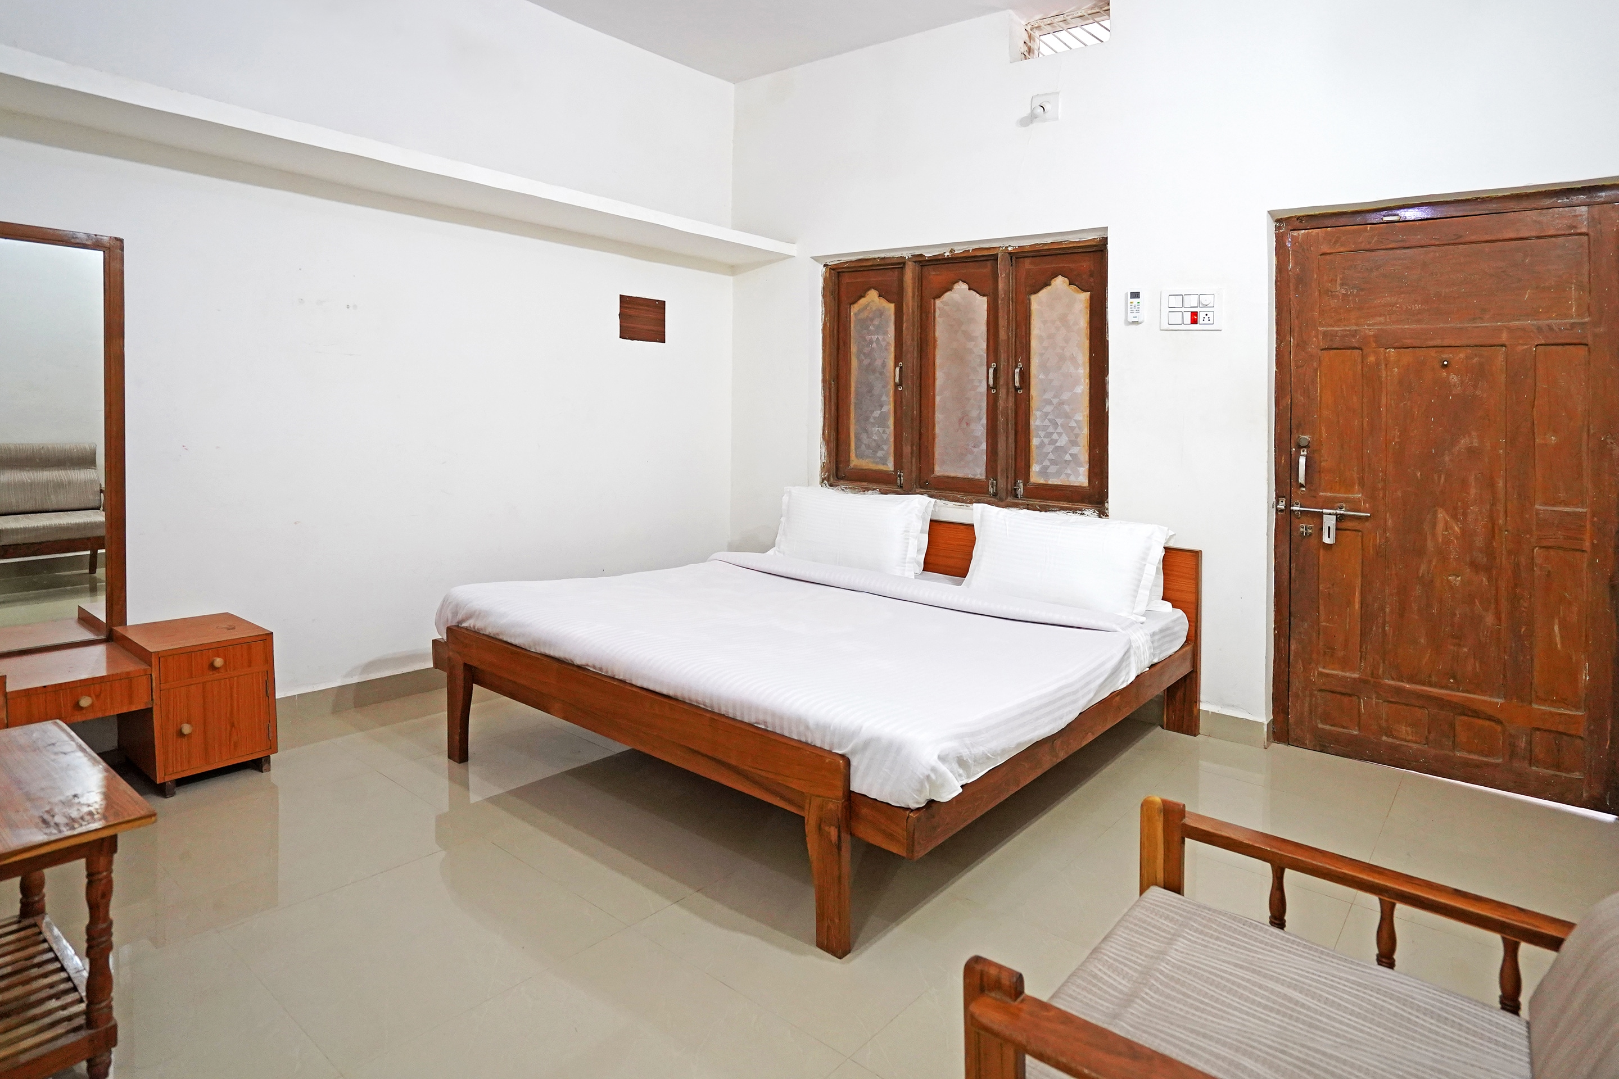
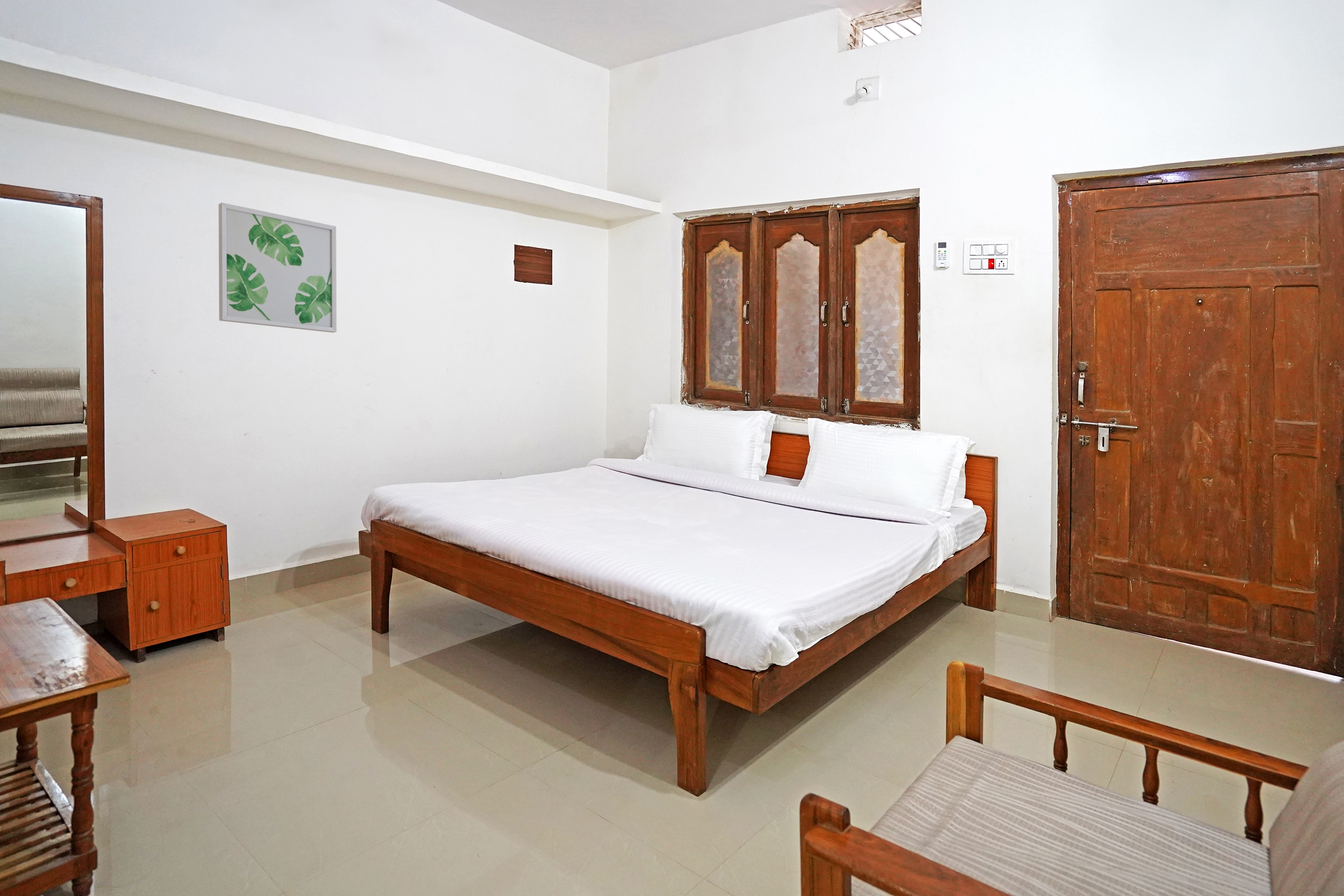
+ wall art (280, 271)
